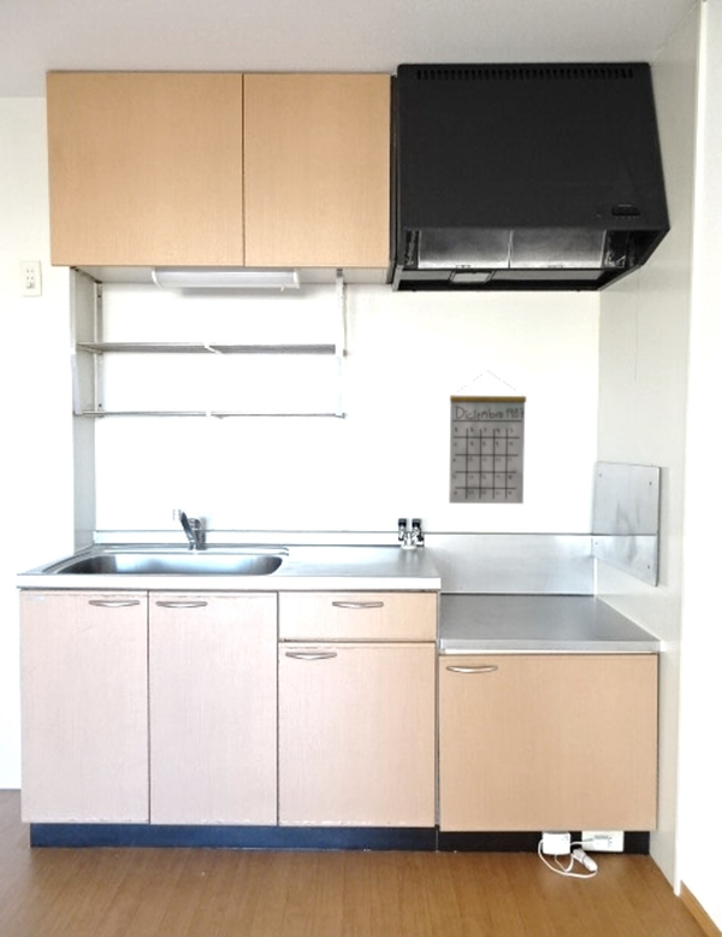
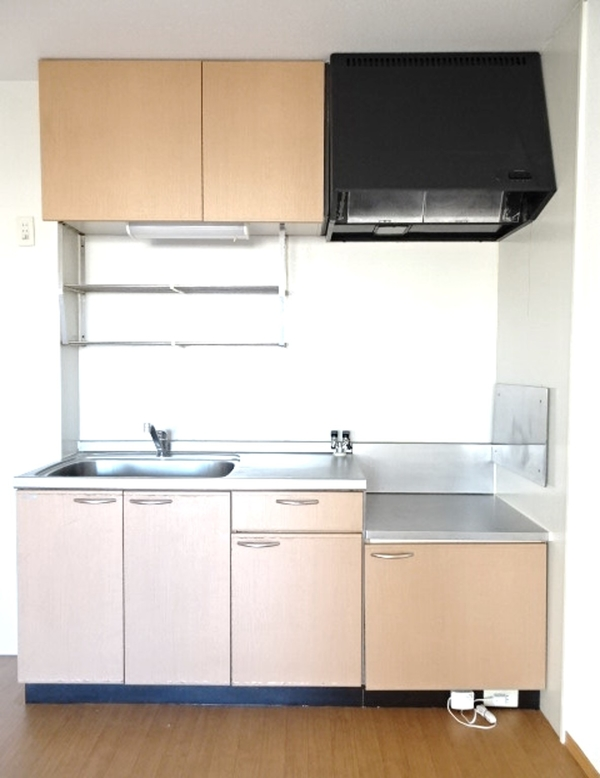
- calendar (487, 436)
